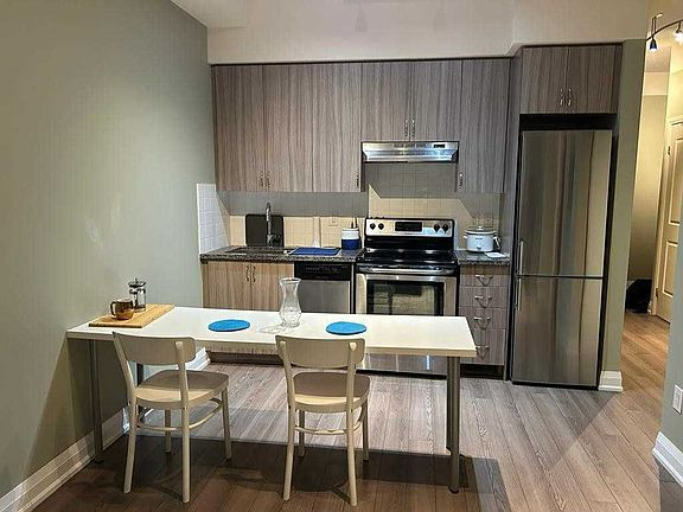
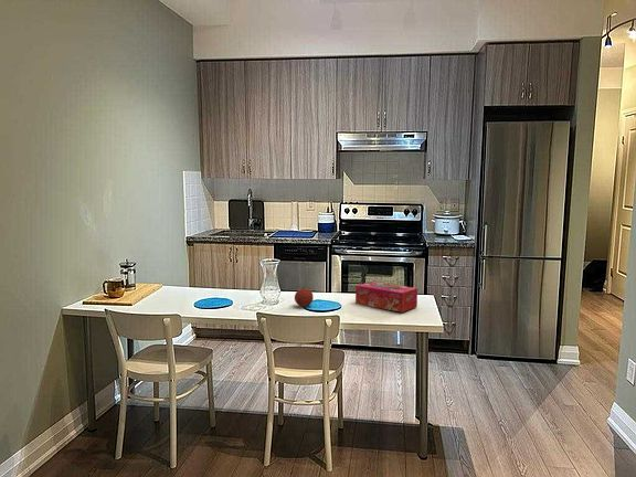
+ fruit (304, 296)
+ tissue box (385, 296)
